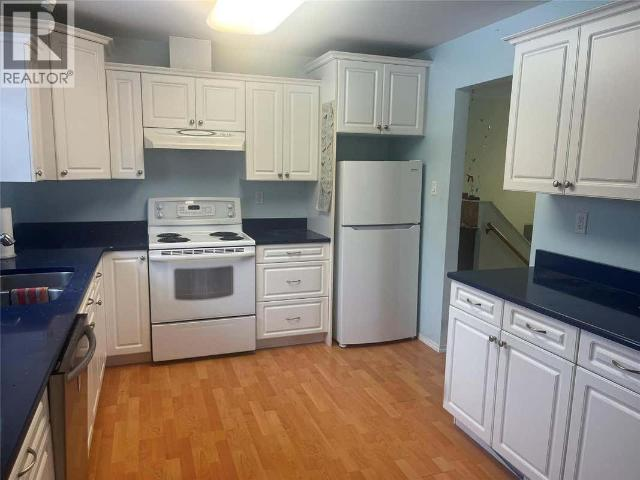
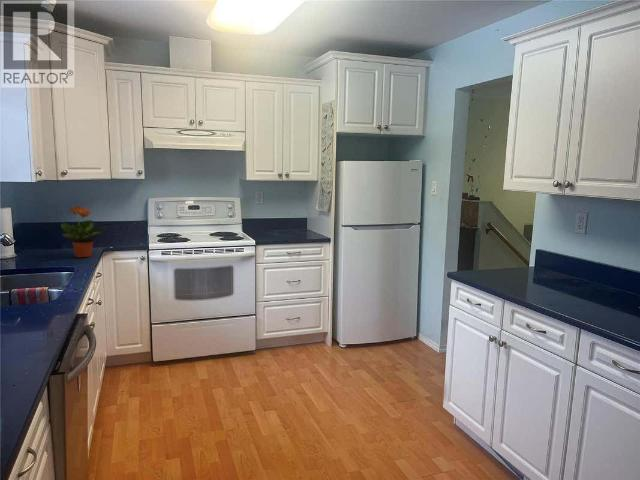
+ potted plant (81, 231)
